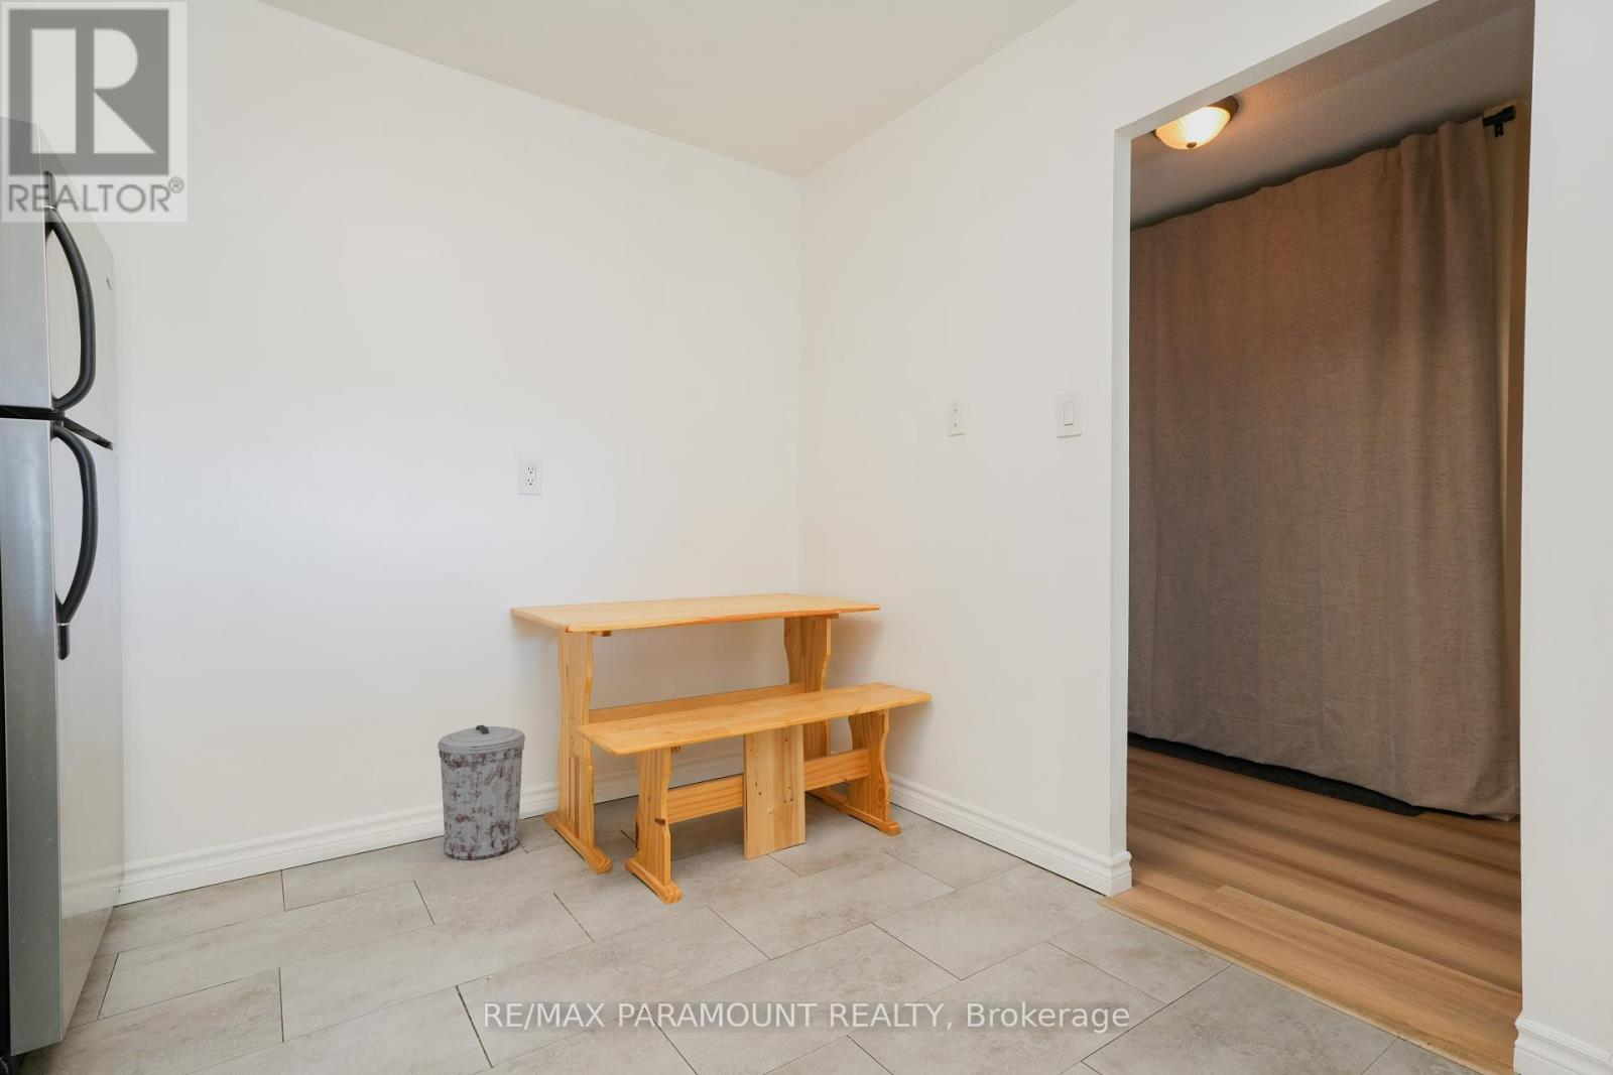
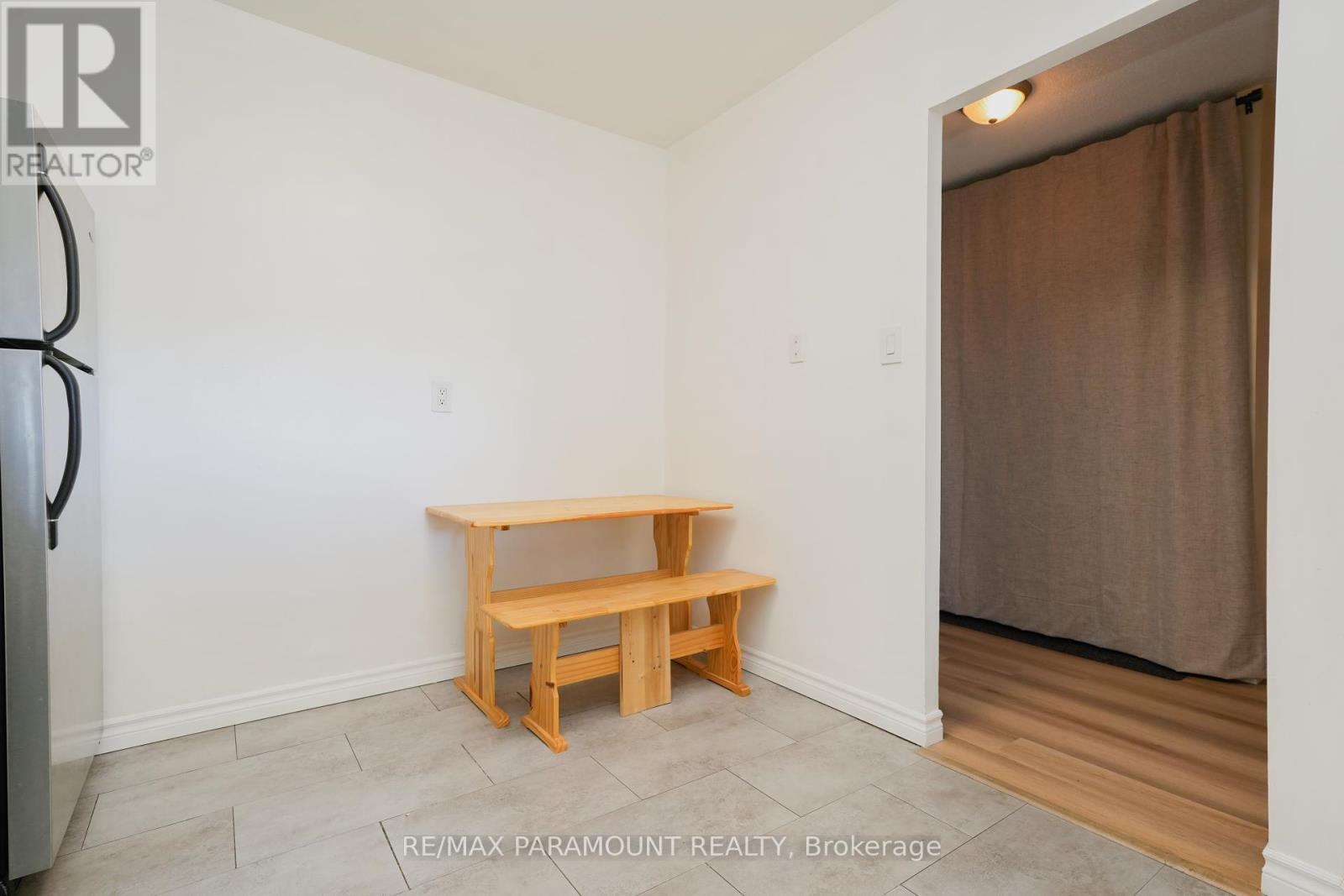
- trash can (482, 786)
